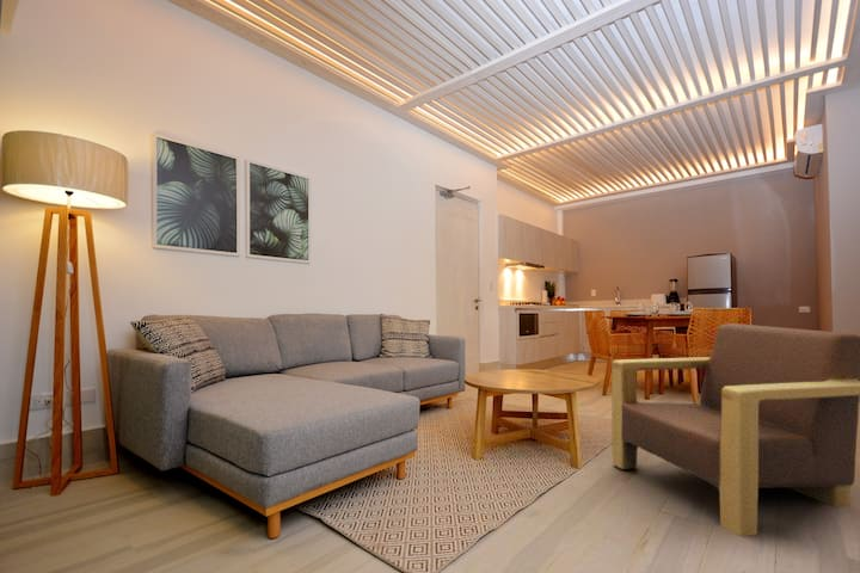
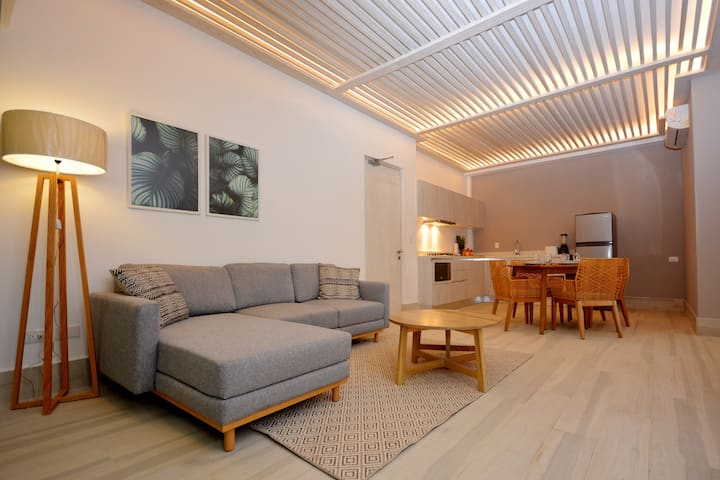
- armchair (730, 407)
